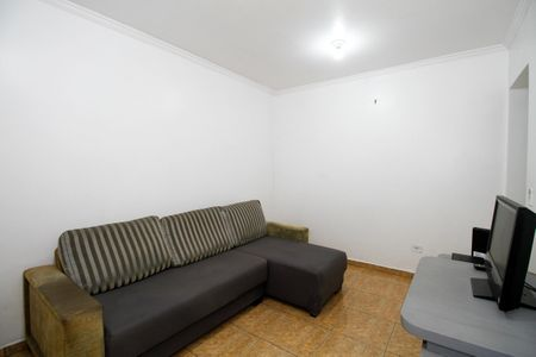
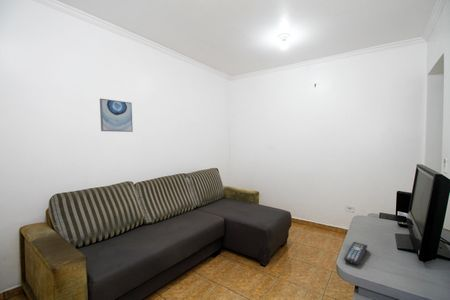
+ remote control (356, 252)
+ wall art (117, 116)
